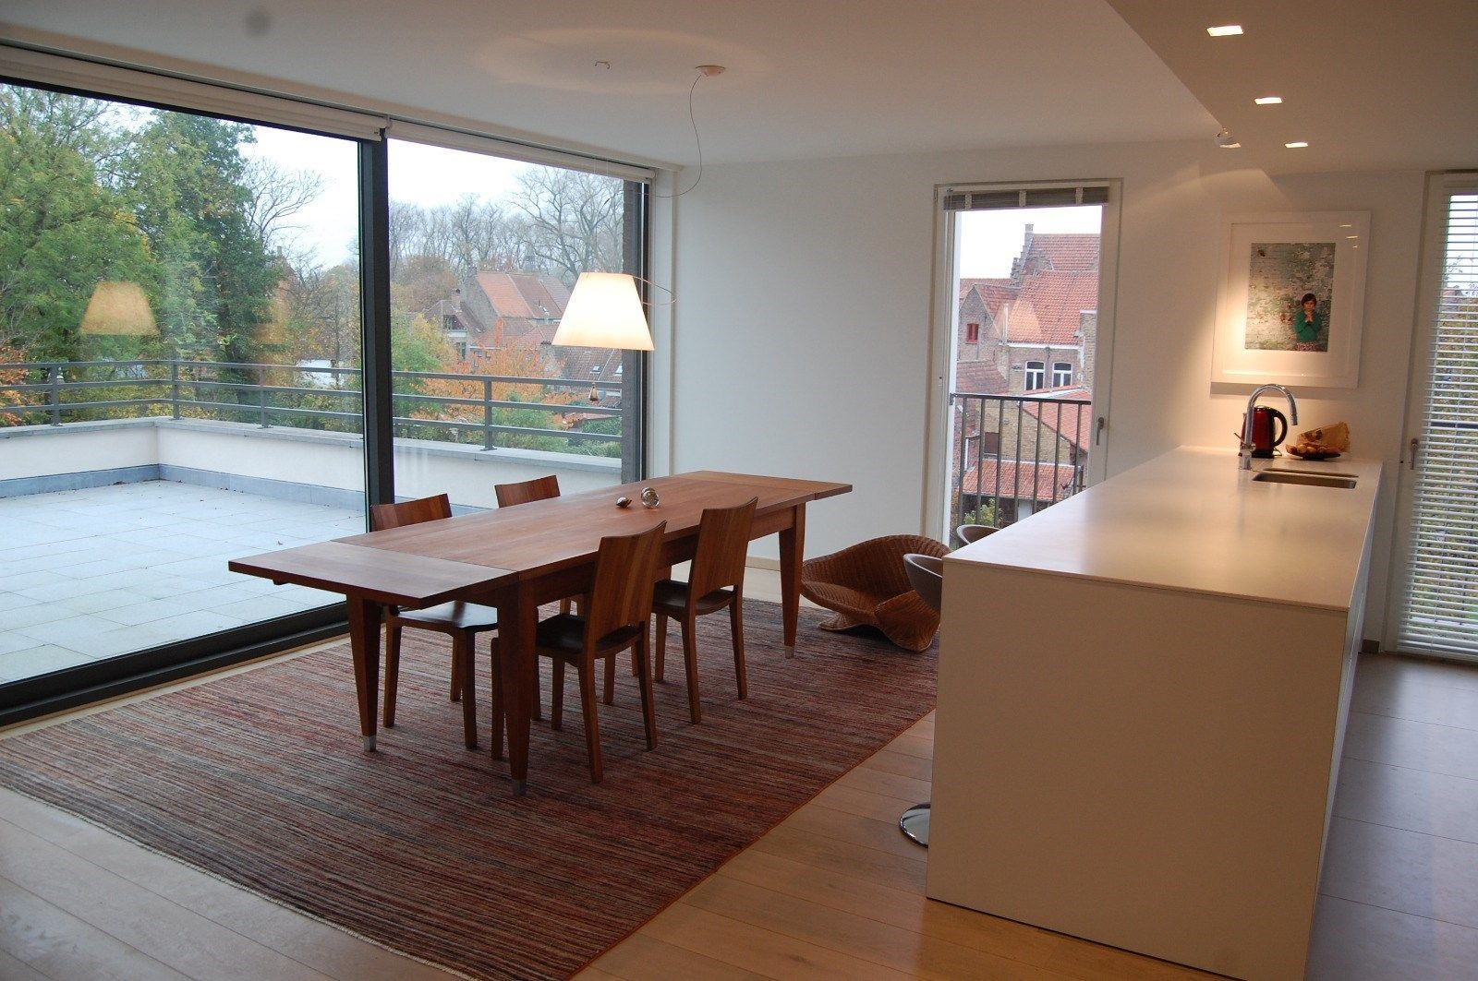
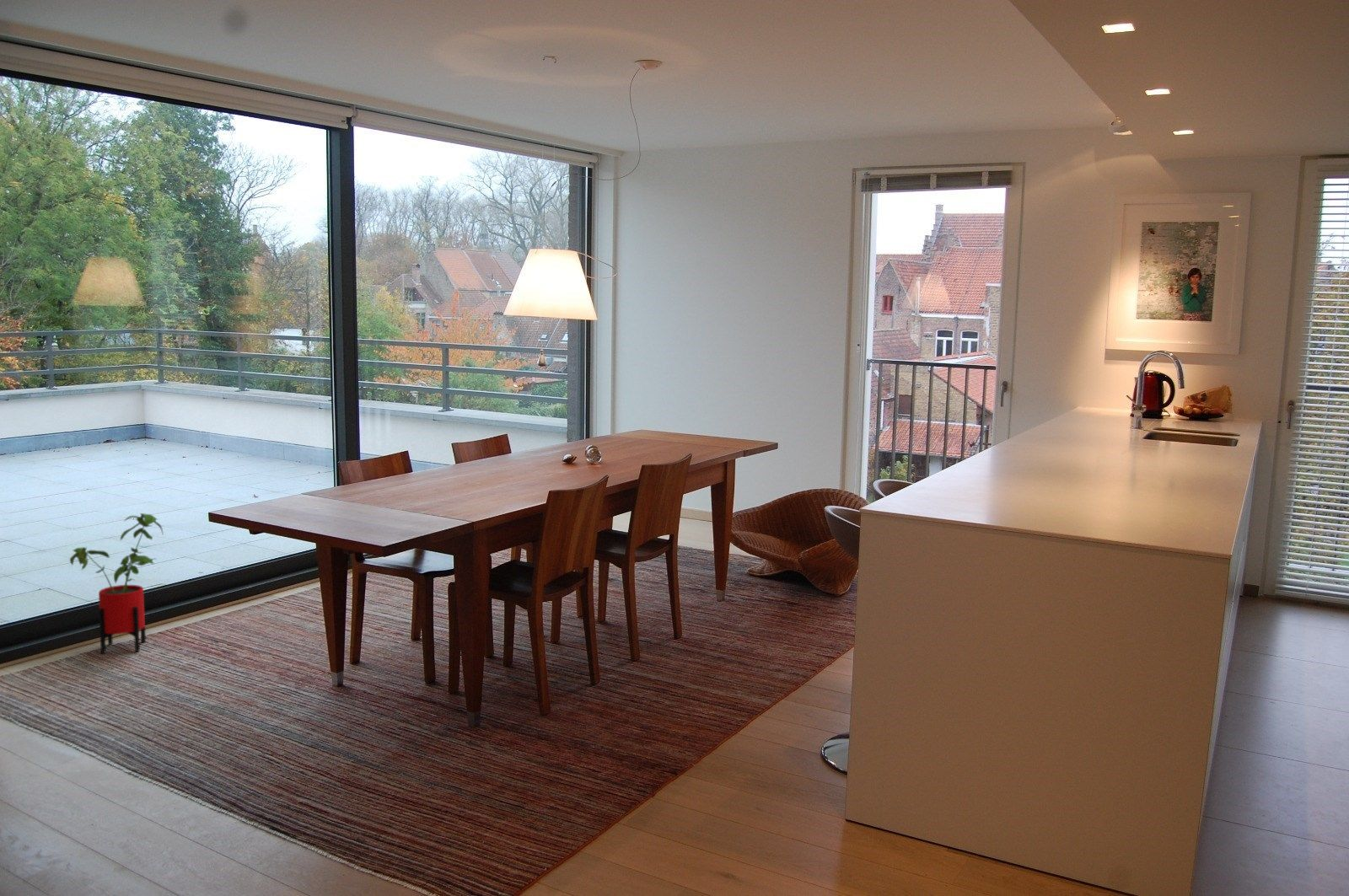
+ house plant (126, 582)
